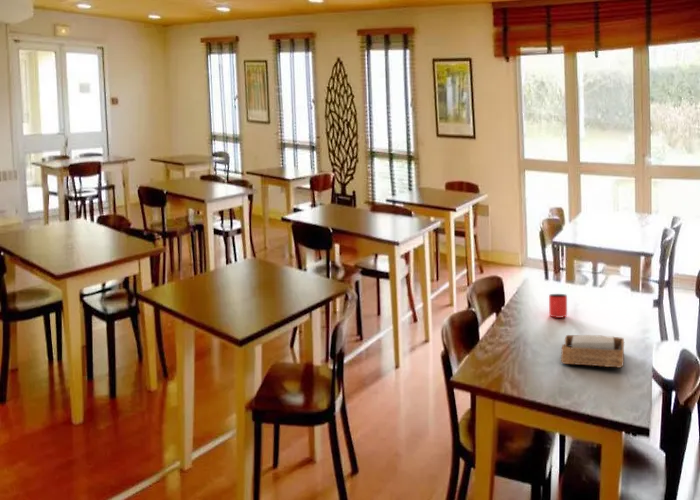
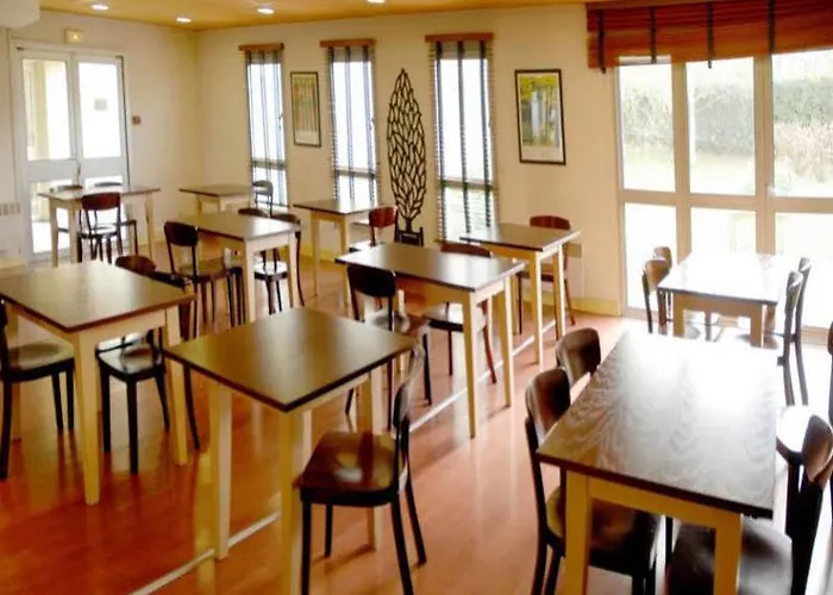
- napkin holder (593, 348)
- cup (557, 306)
